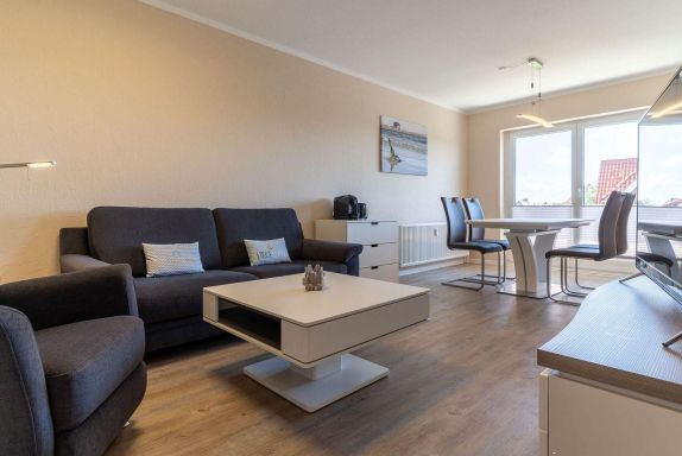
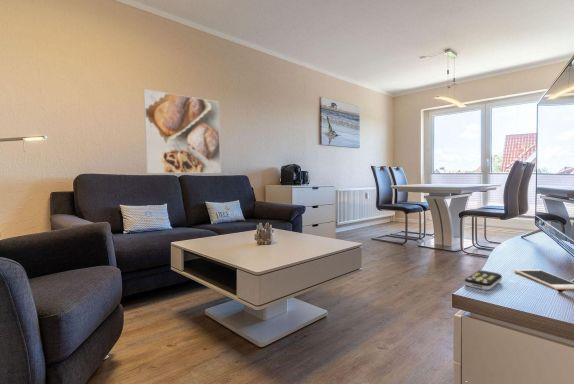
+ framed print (185, 134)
+ remote control (483, 279)
+ cell phone (546, 278)
